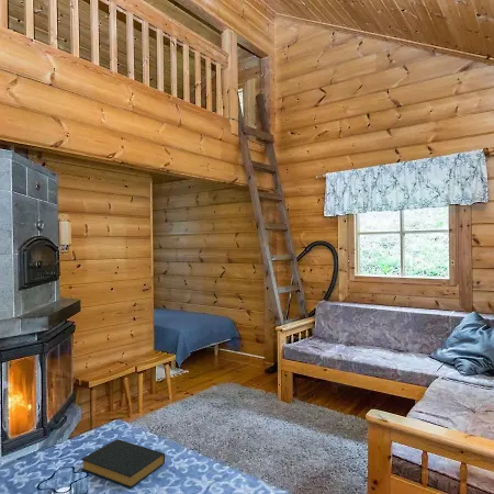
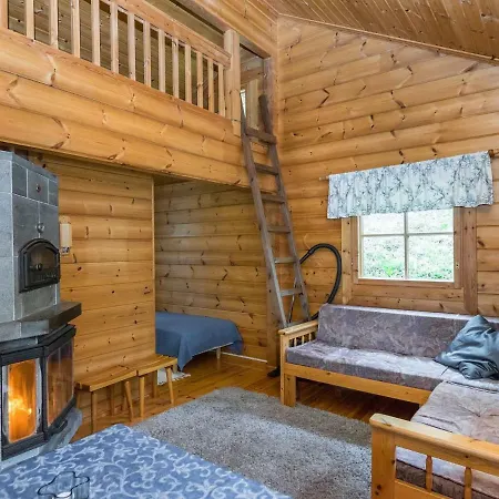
- hardback book (123, 461)
